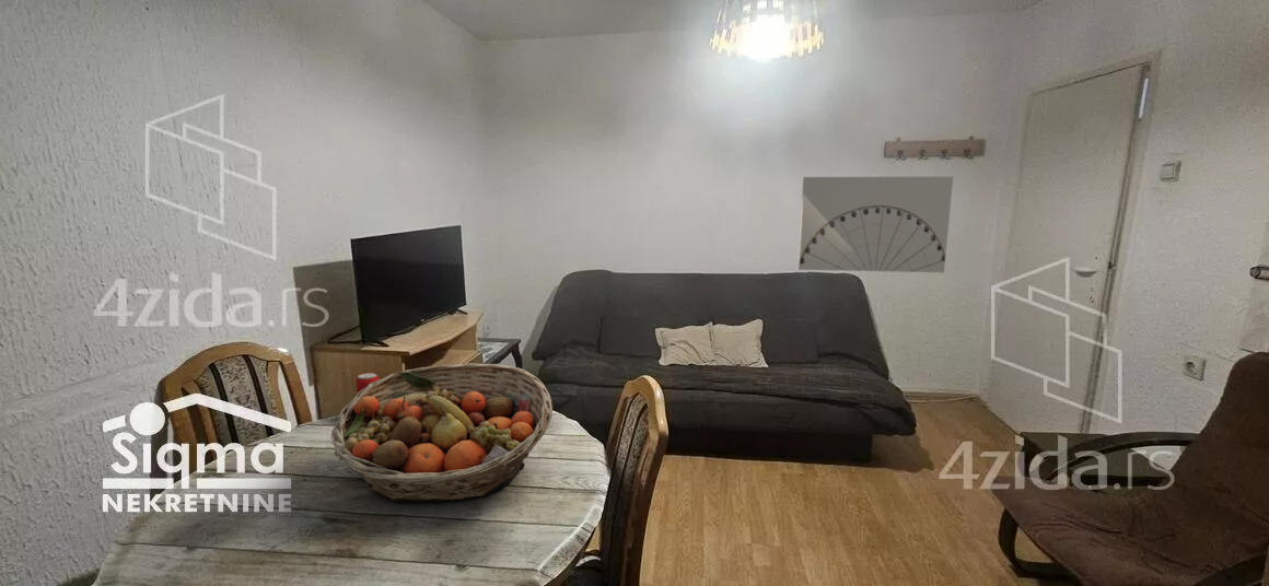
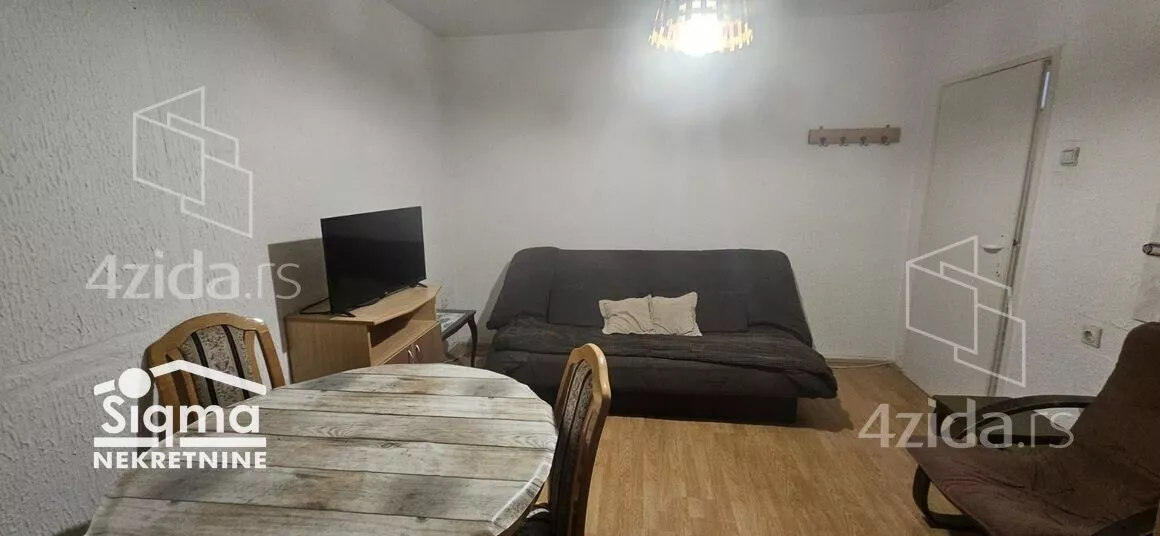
- wall art (873, 224)
- fruit basket (447, 427)
- beverage can (364, 387)
